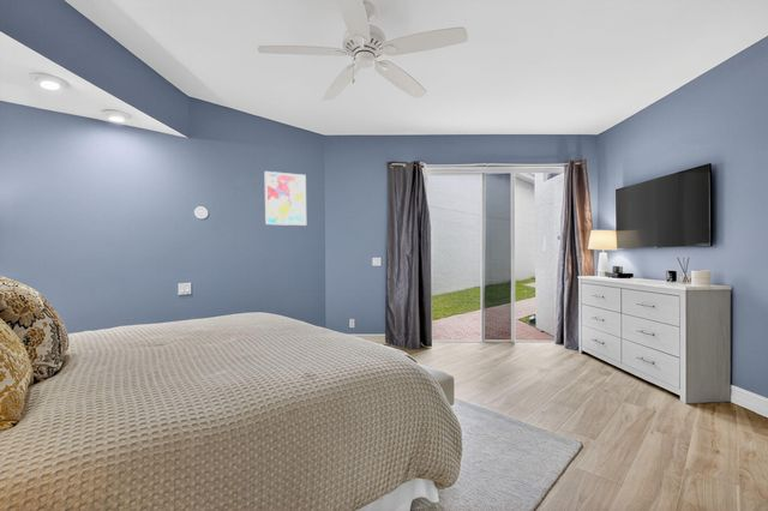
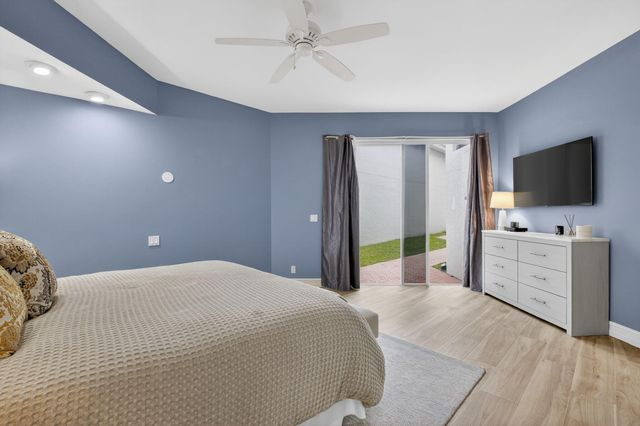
- wall art (286, 199)
